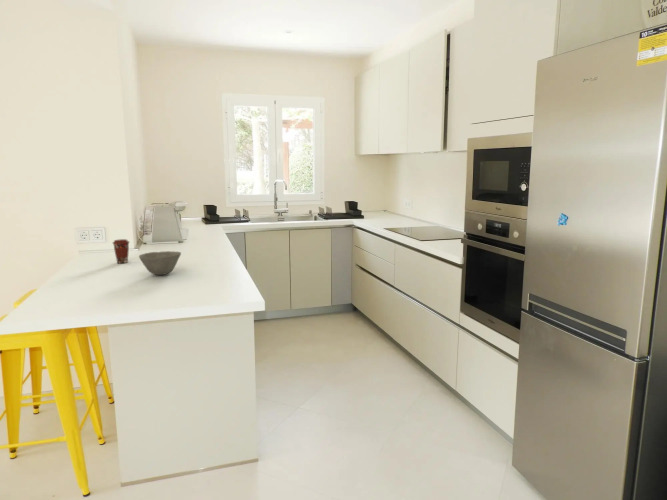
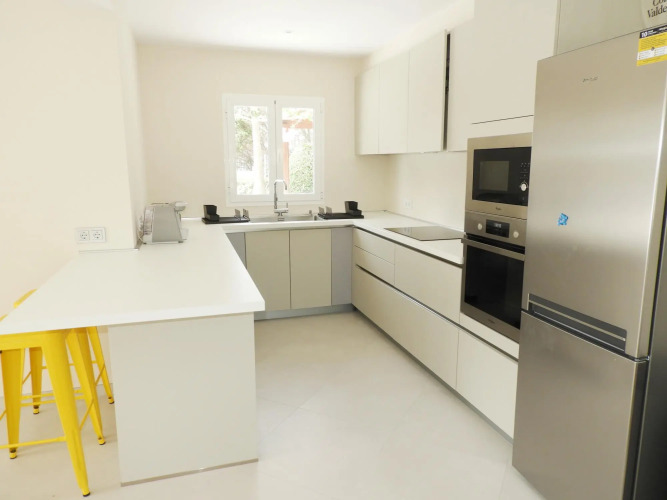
- bowl (160, 264)
- coffee cup (121, 251)
